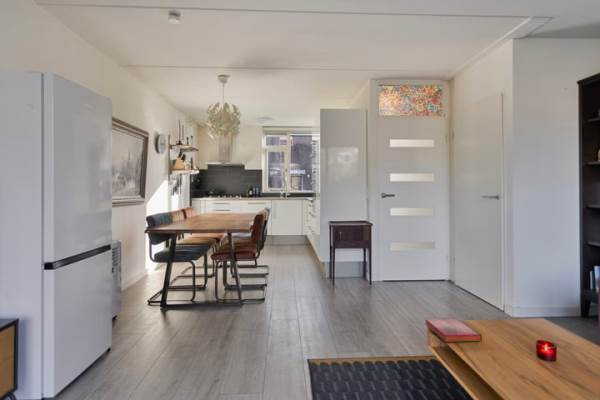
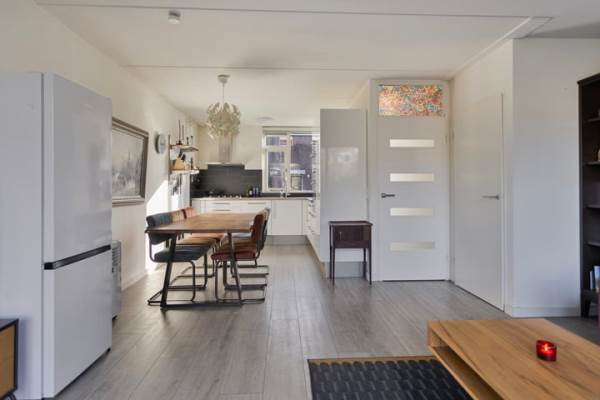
- hardback book (451, 328)
